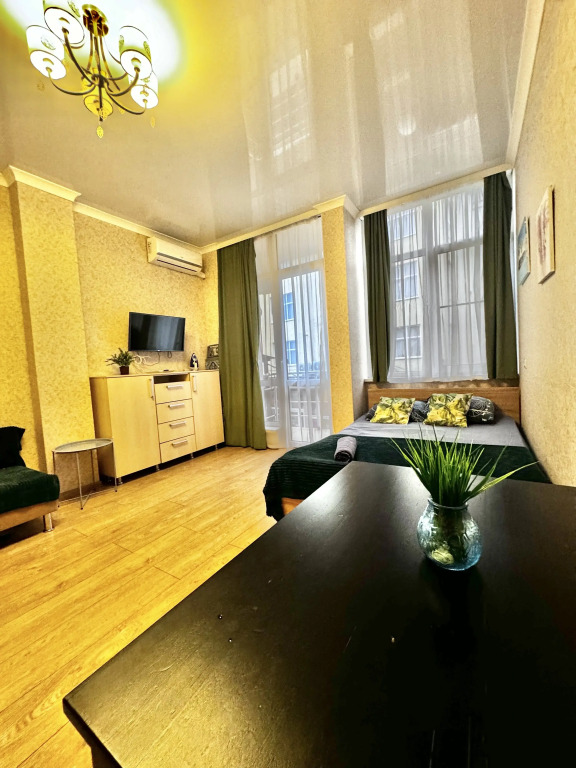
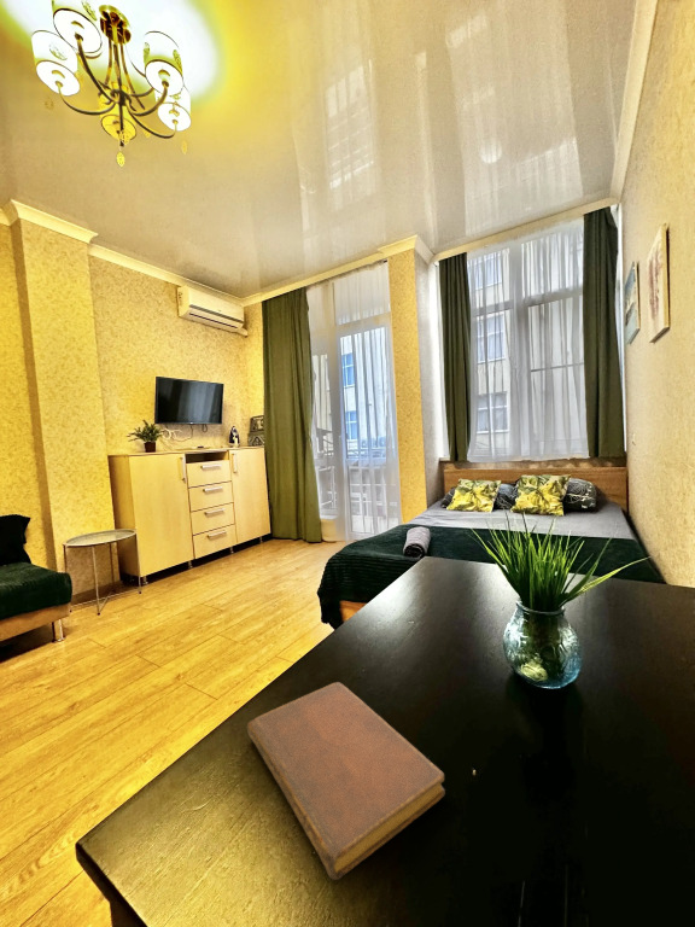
+ notebook (335, 753)
